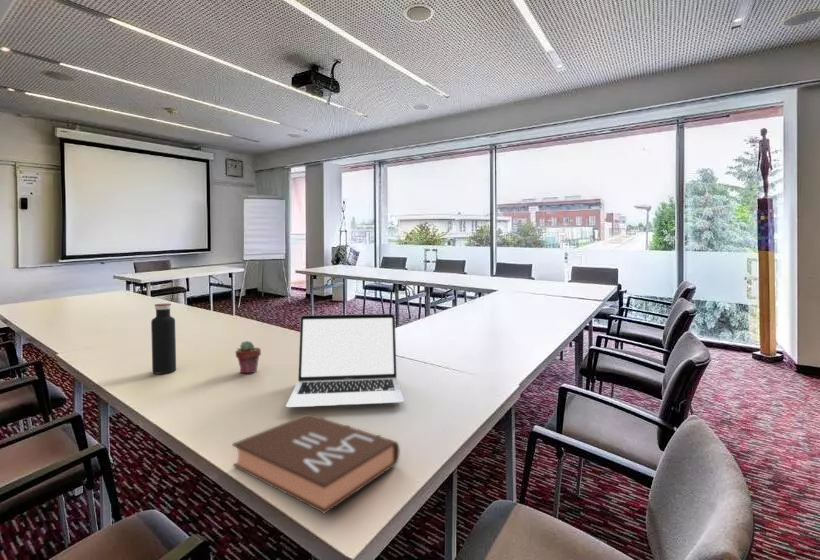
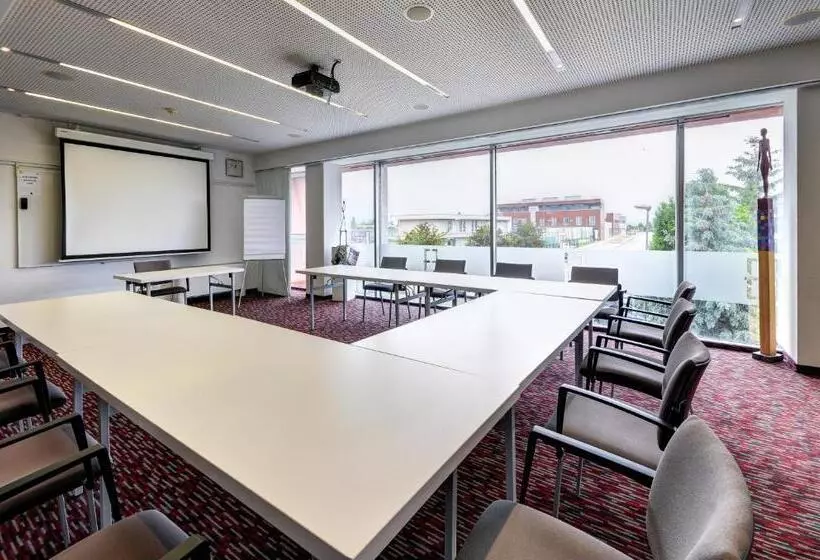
- book (317, 452)
- water bottle (163, 337)
- potted succulent (248, 356)
- laptop (347, 355)
